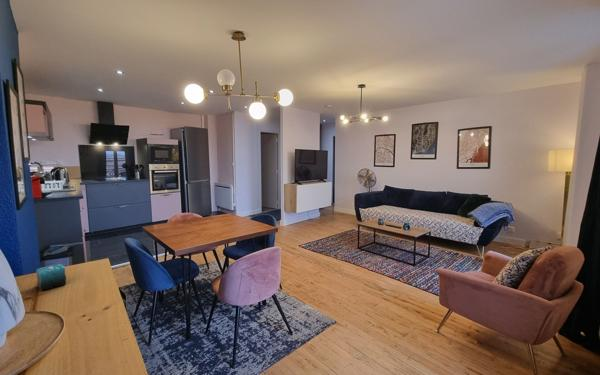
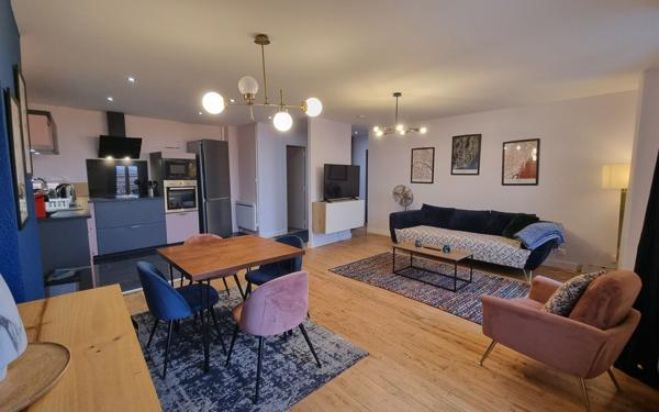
- candle (51, 273)
